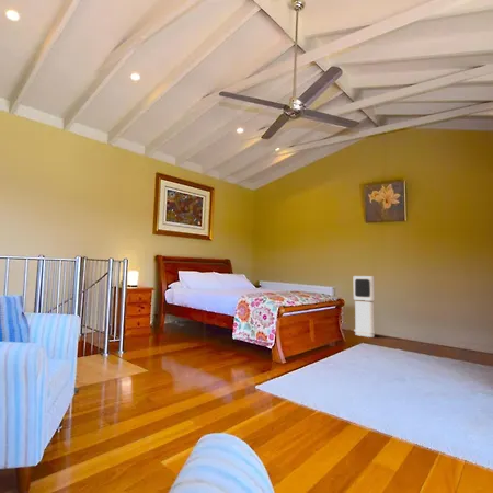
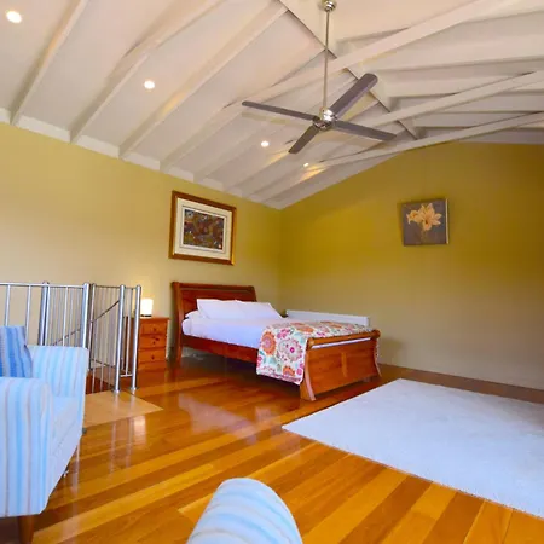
- air purifier (366, 305)
